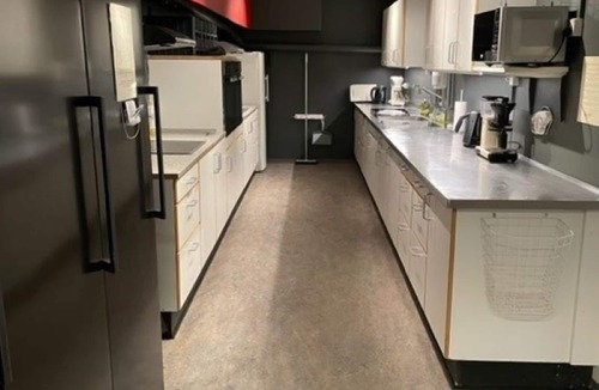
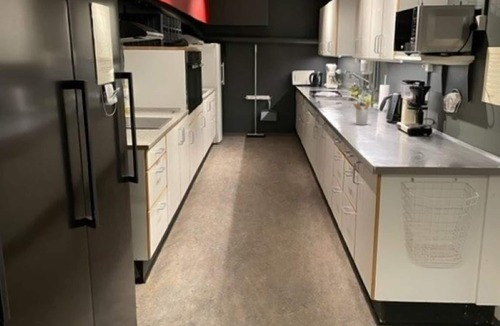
+ utensil holder (360, 113)
